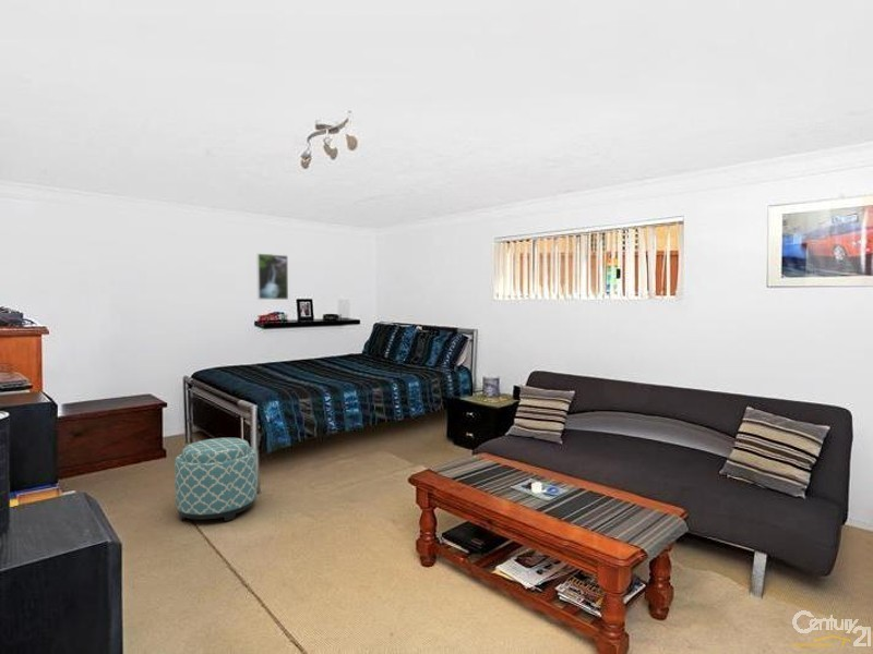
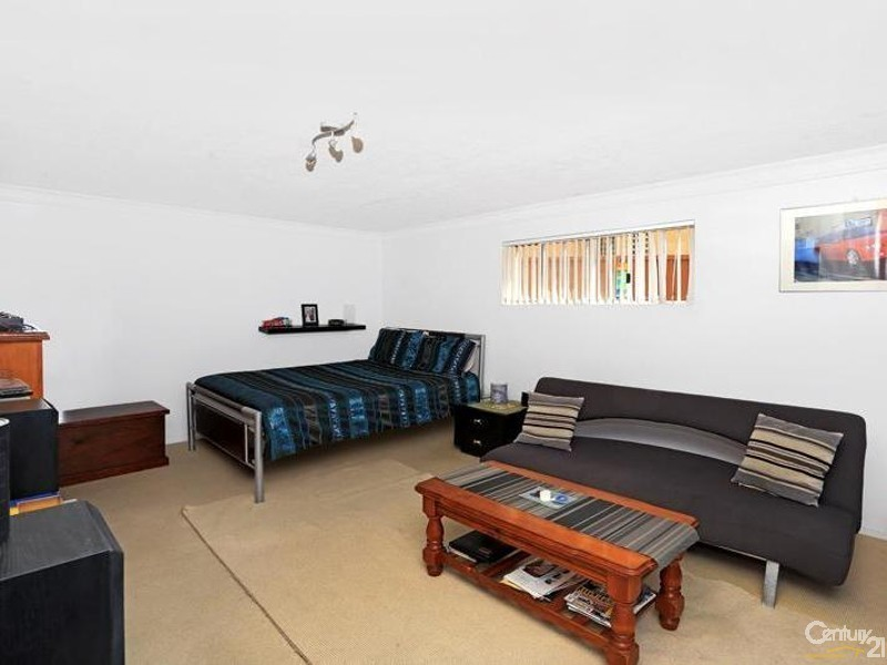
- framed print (273, 277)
- ottoman (216, 476)
